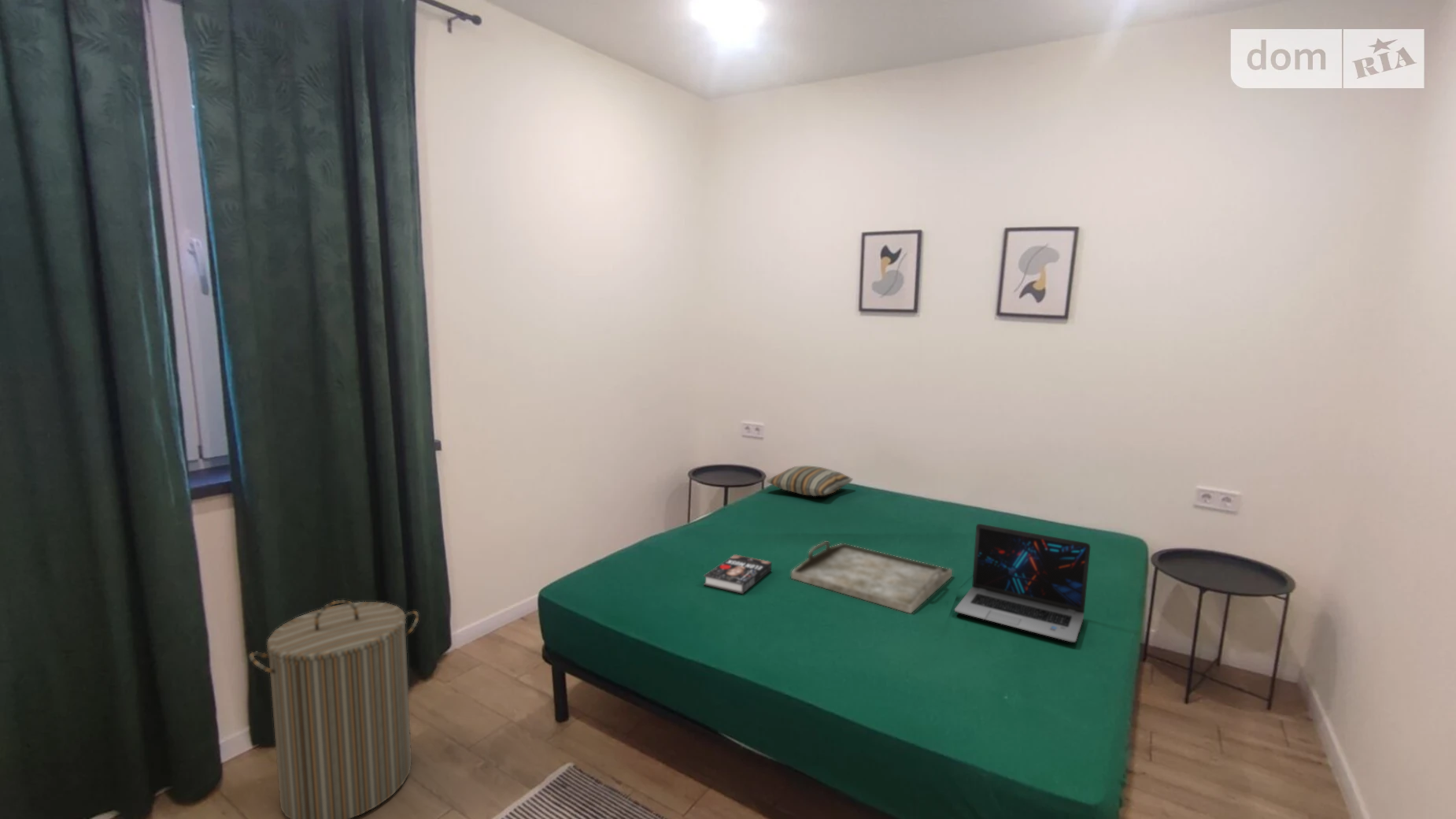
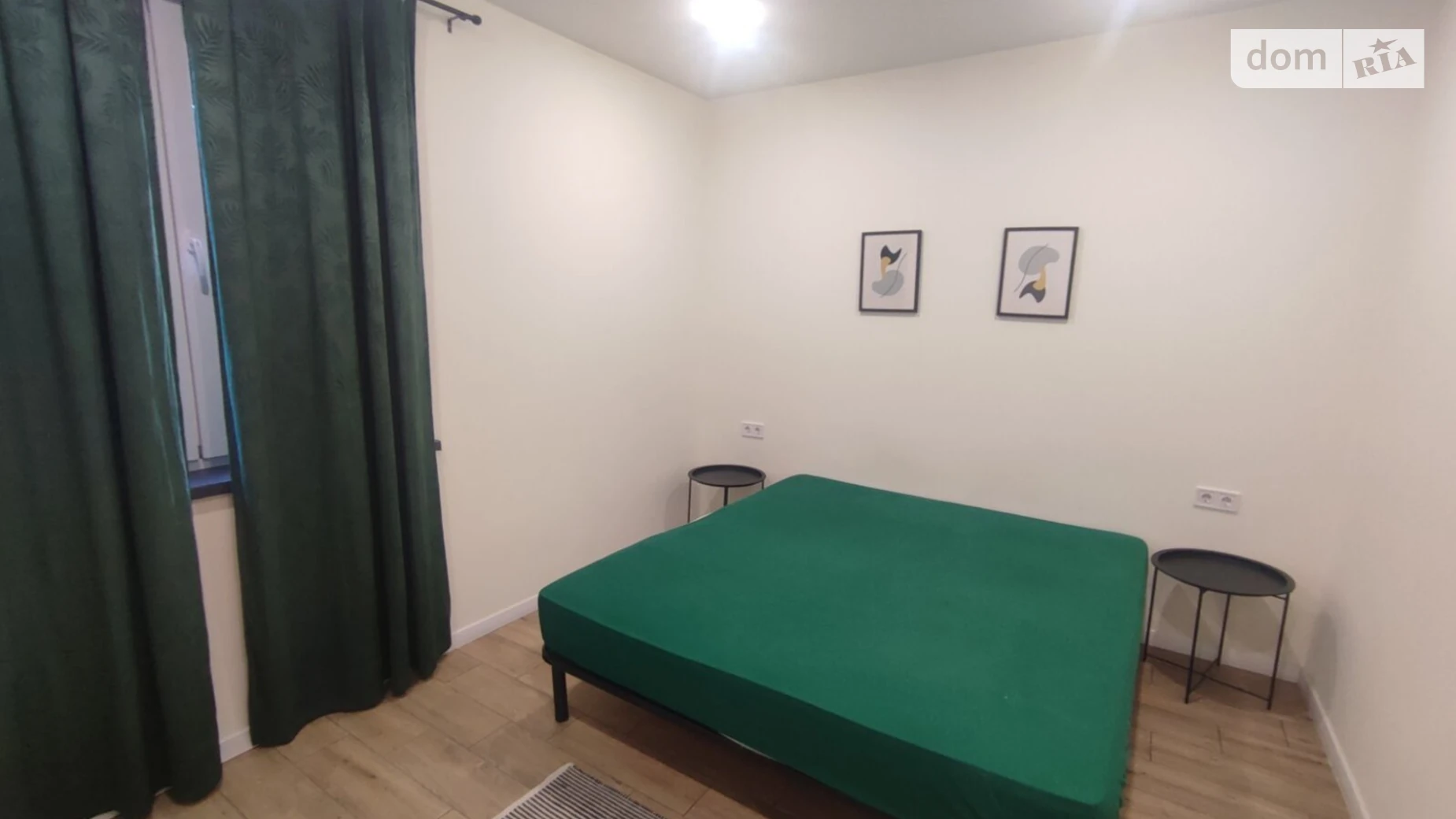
- laundry hamper (343, 693)
- laptop (1021, 580)
- serving tray (872, 567)
- book (738, 573)
- pillow (810, 480)
